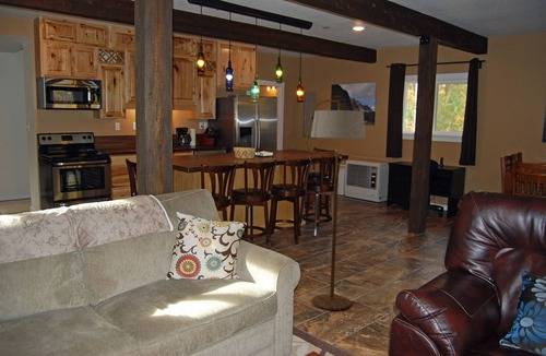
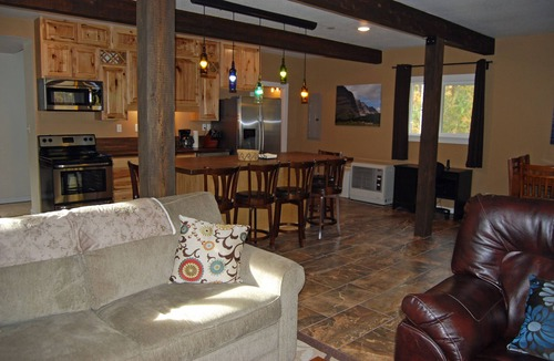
- floor lamp (333, 203)
